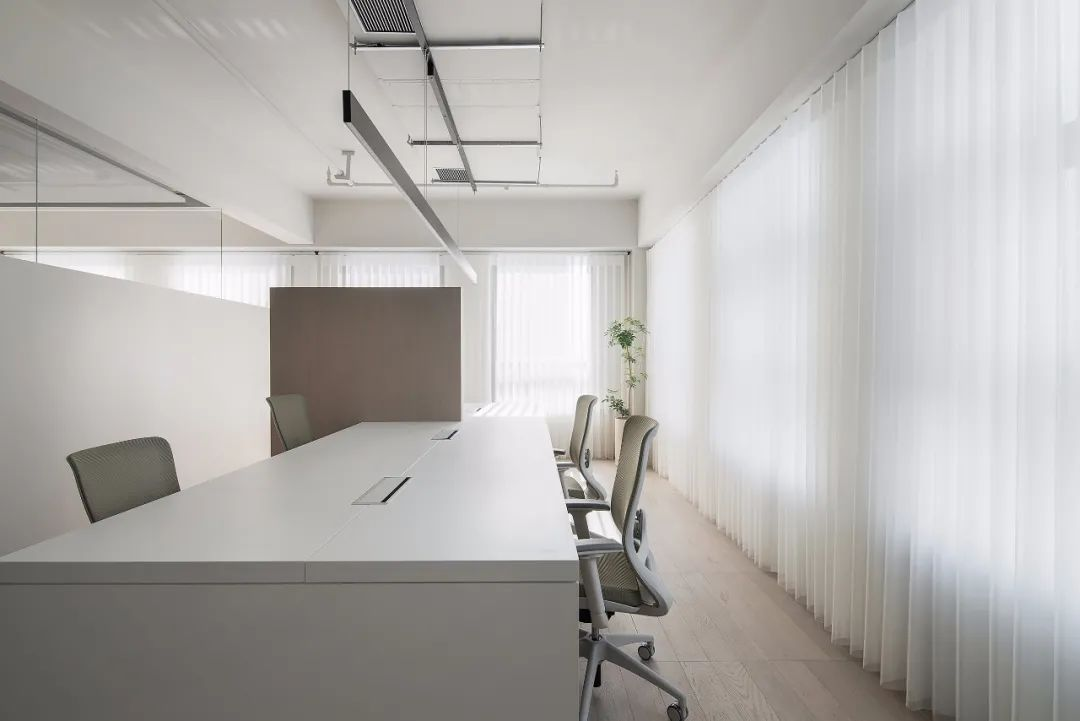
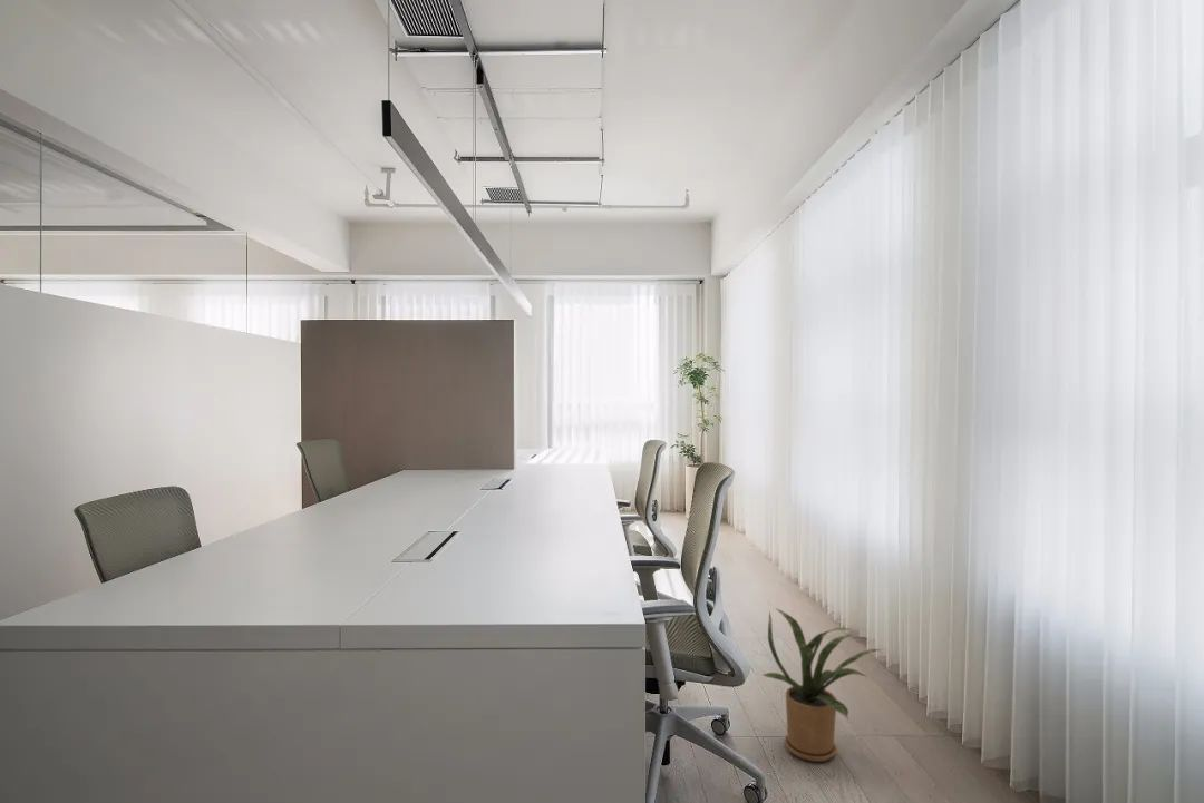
+ house plant (818, 679)
